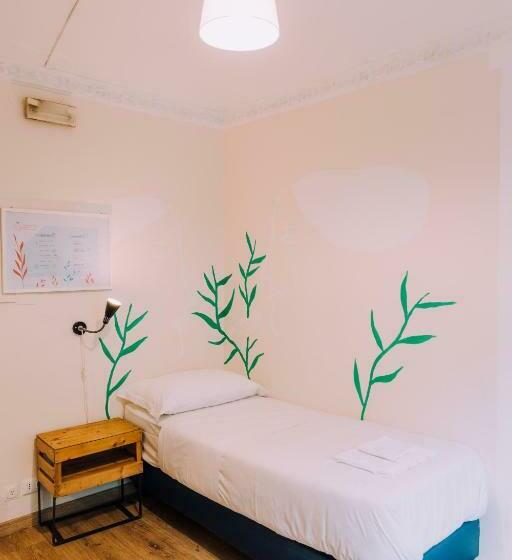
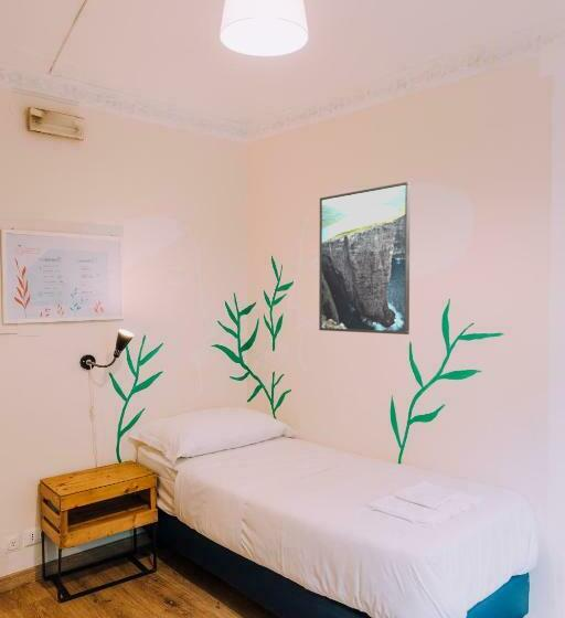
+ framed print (361, 260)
